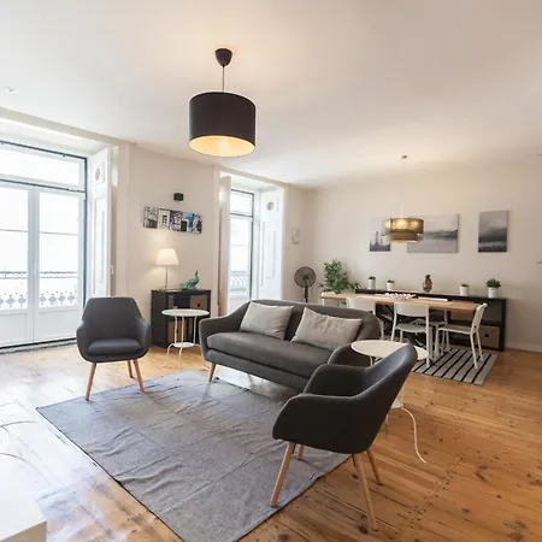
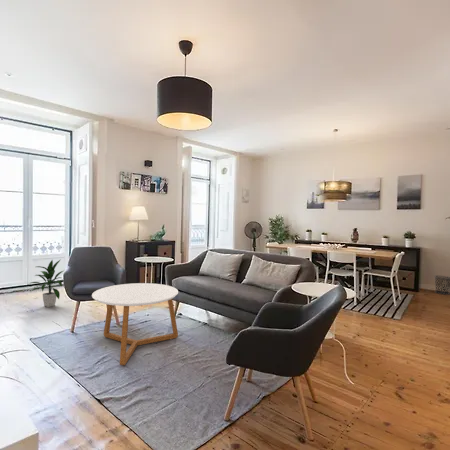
+ coffee table (128, 317)
+ indoor plant (49, 283)
+ waste bin (443, 285)
